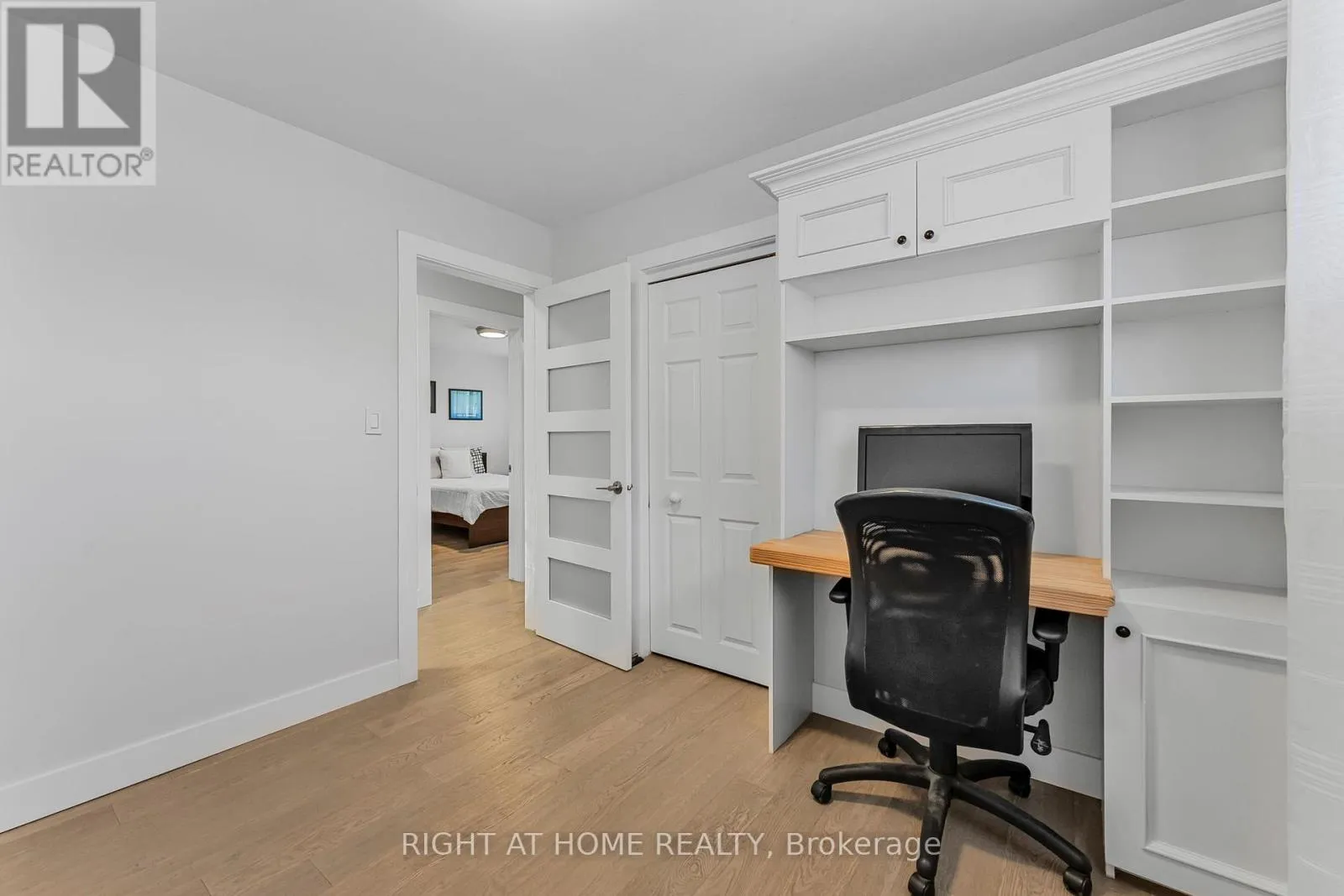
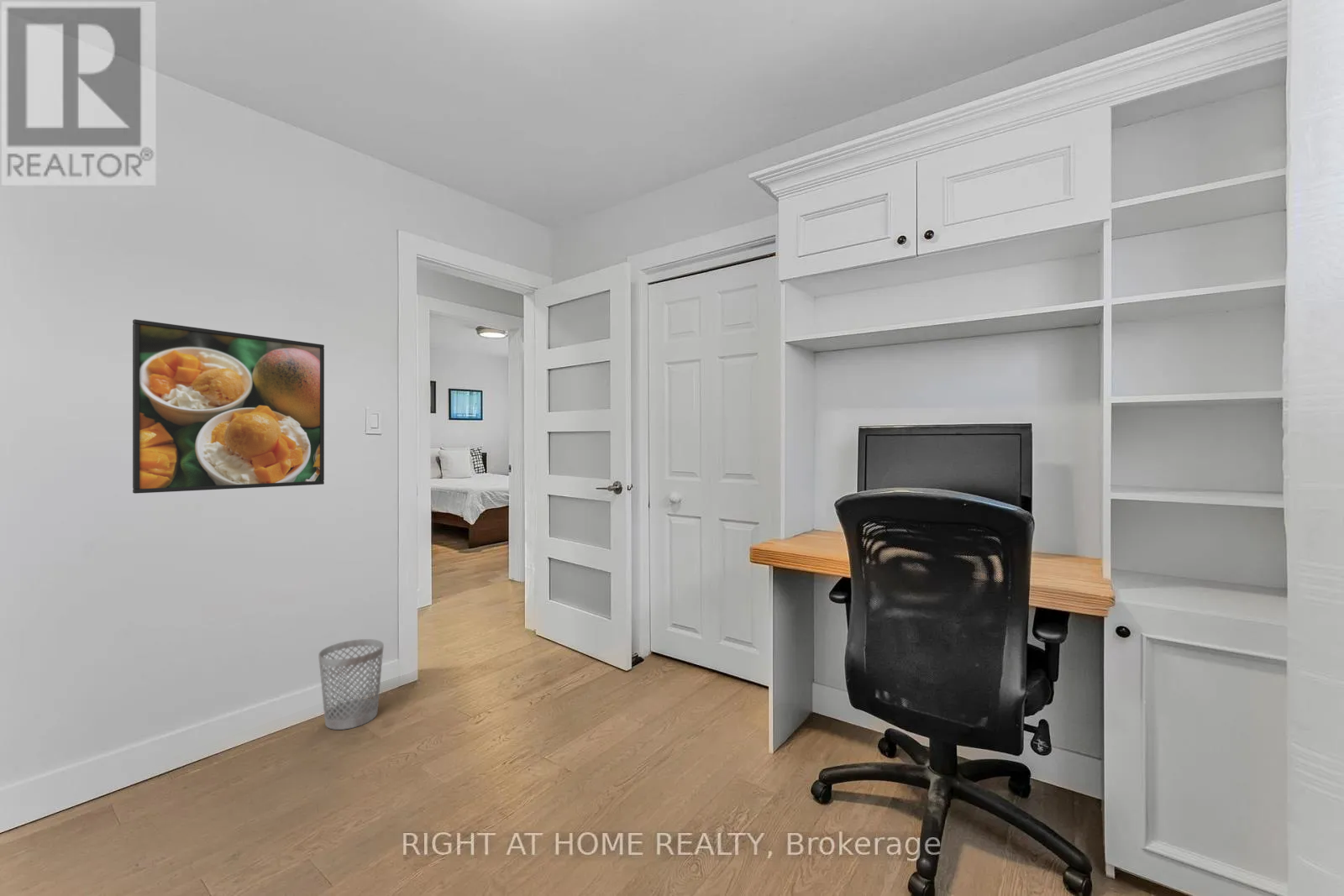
+ wastebasket (351, 684)
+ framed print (239, 411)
